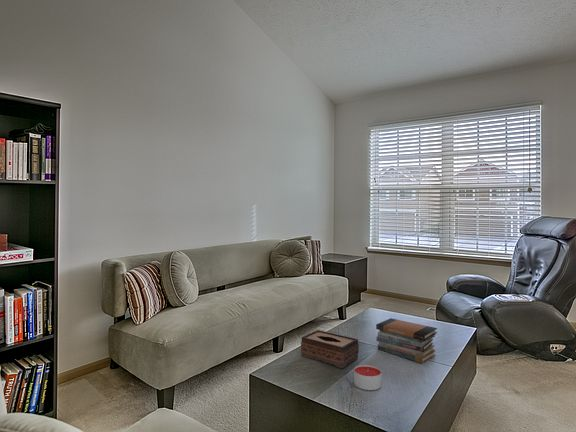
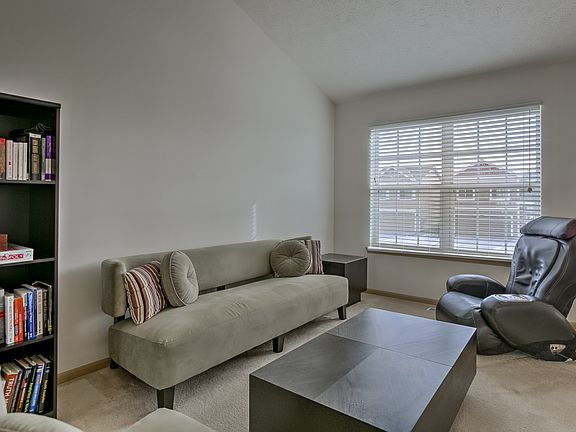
- tissue box (329, 347)
- book stack (405, 339)
- candle (367, 376)
